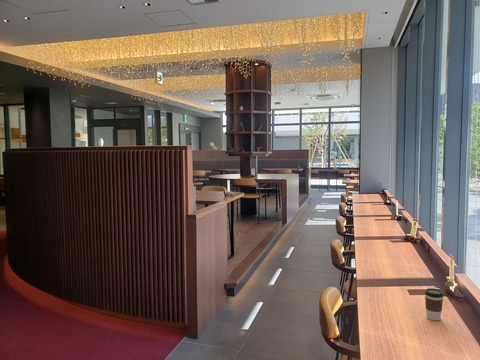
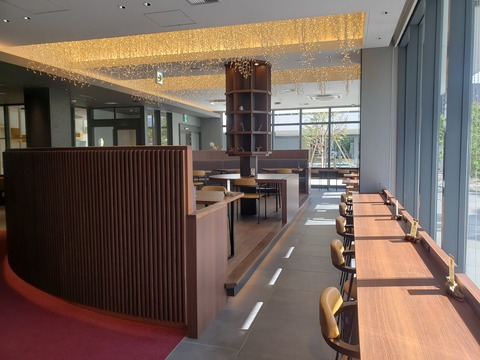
- coffee cup (433, 304)
